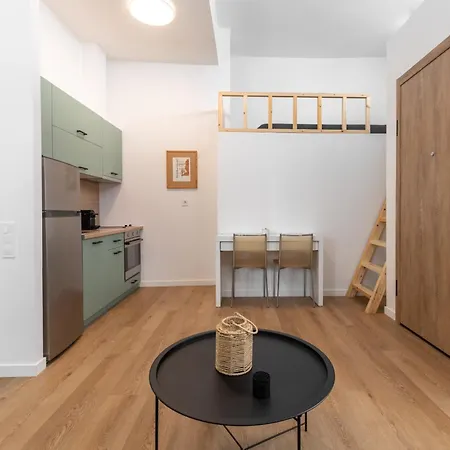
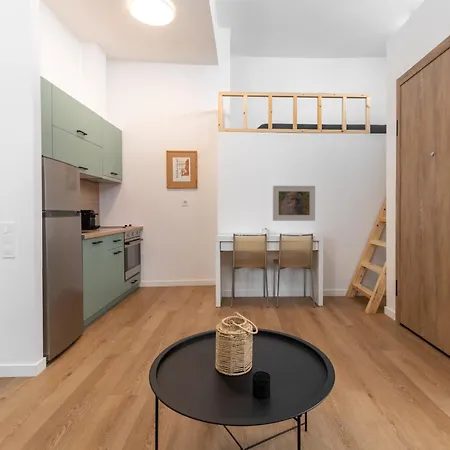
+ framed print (294, 203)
